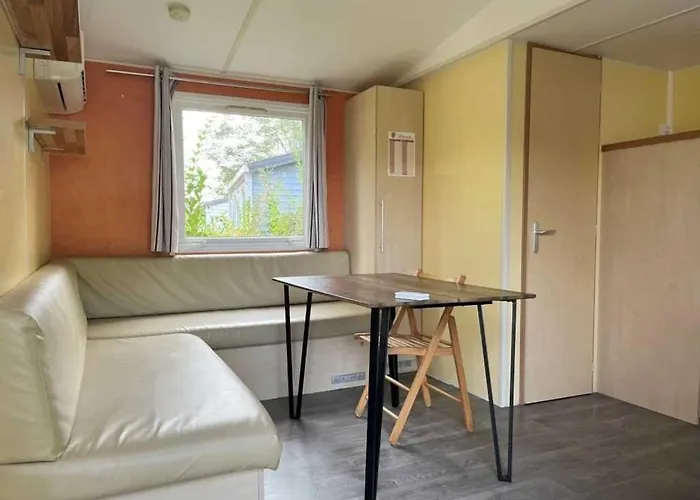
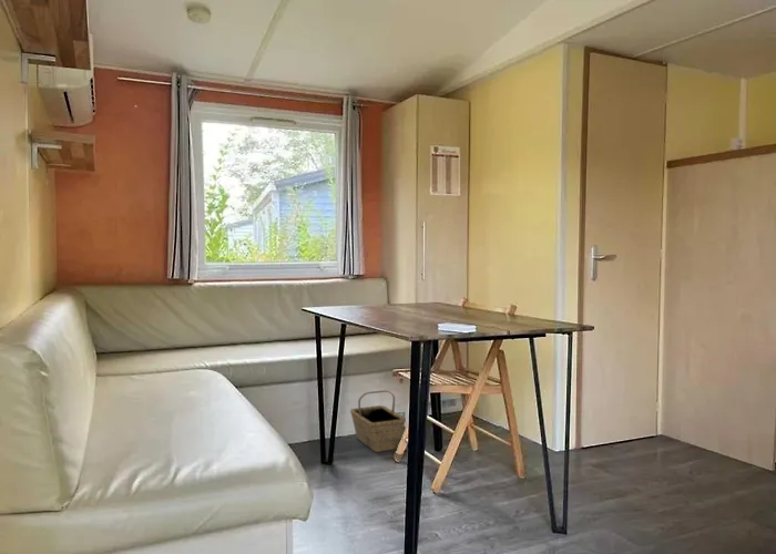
+ basket (377, 417)
